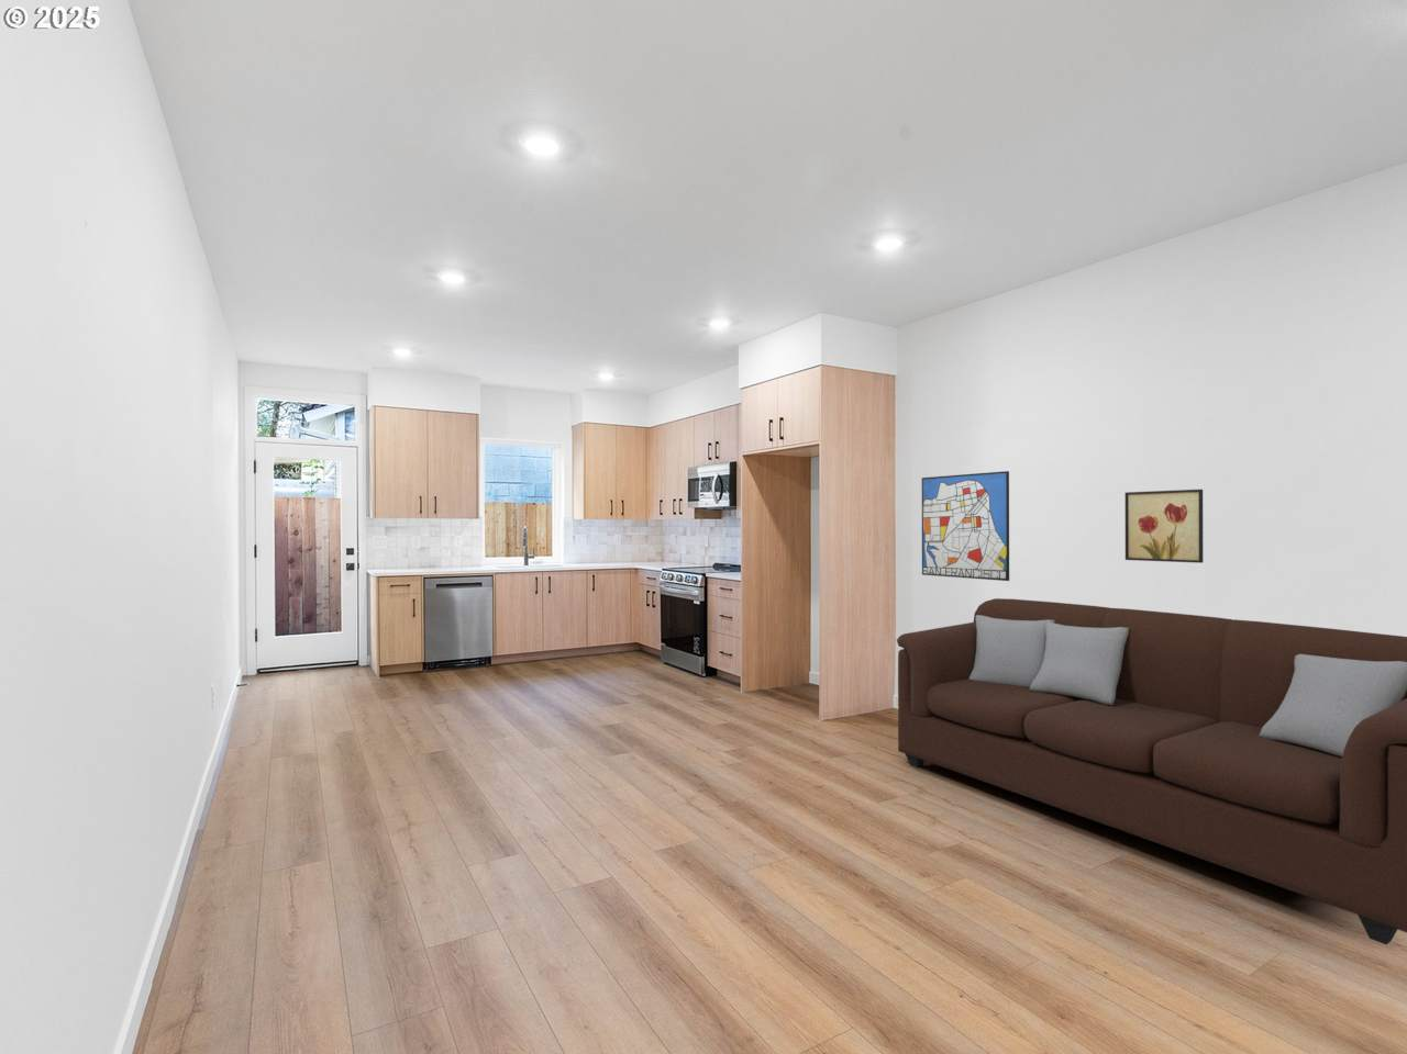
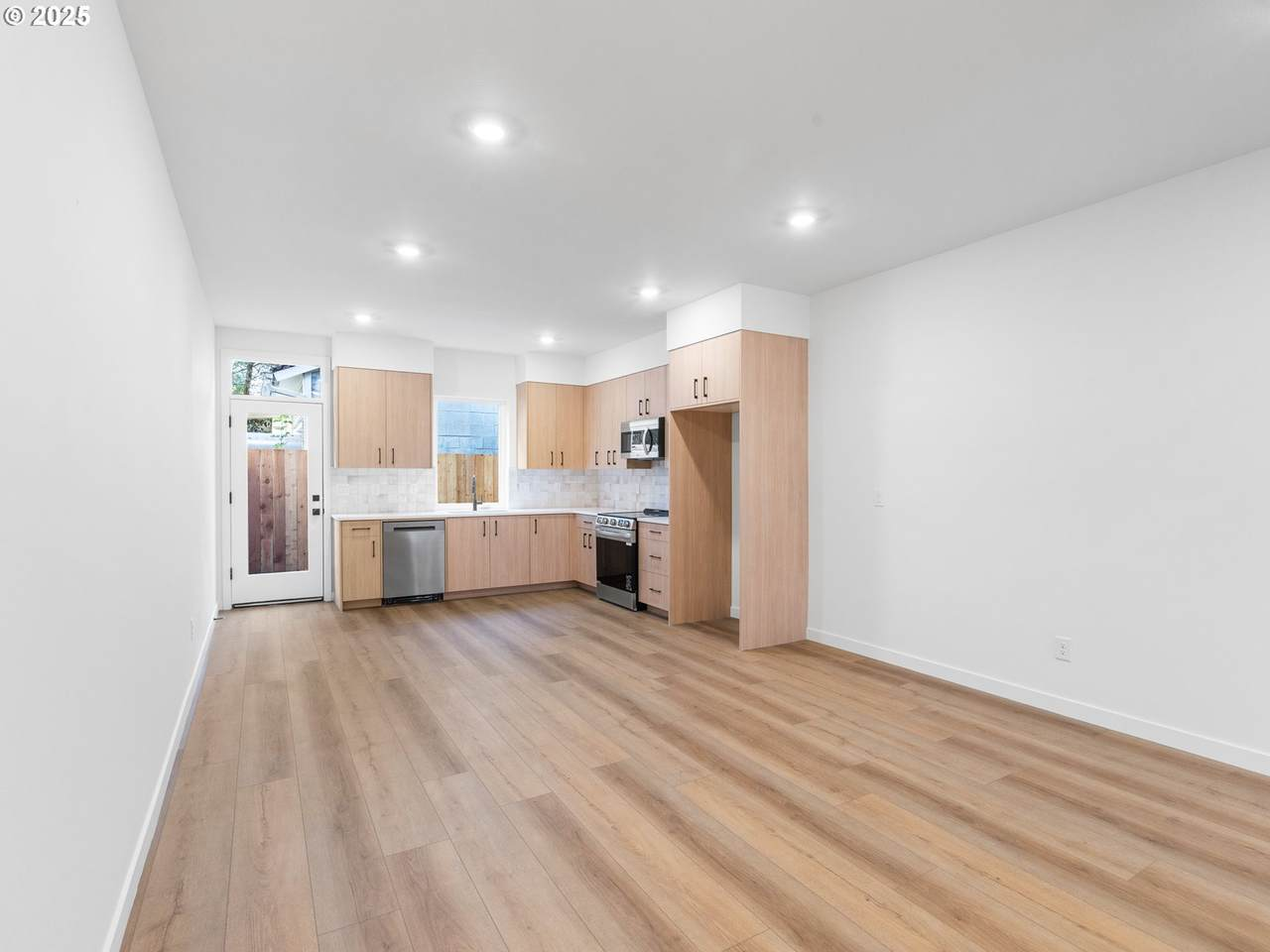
- wall art (962, 526)
- sofa (1132, 716)
- wall art (1163, 526)
